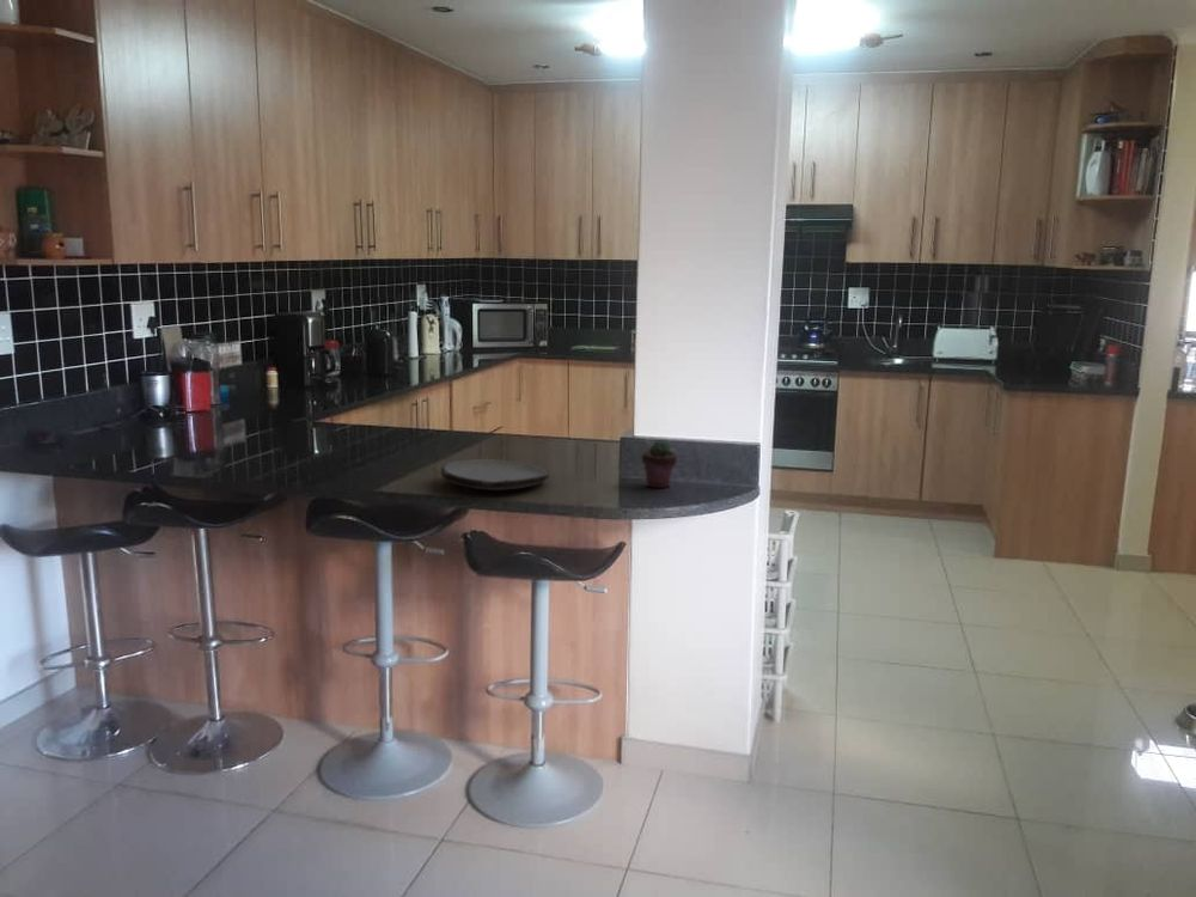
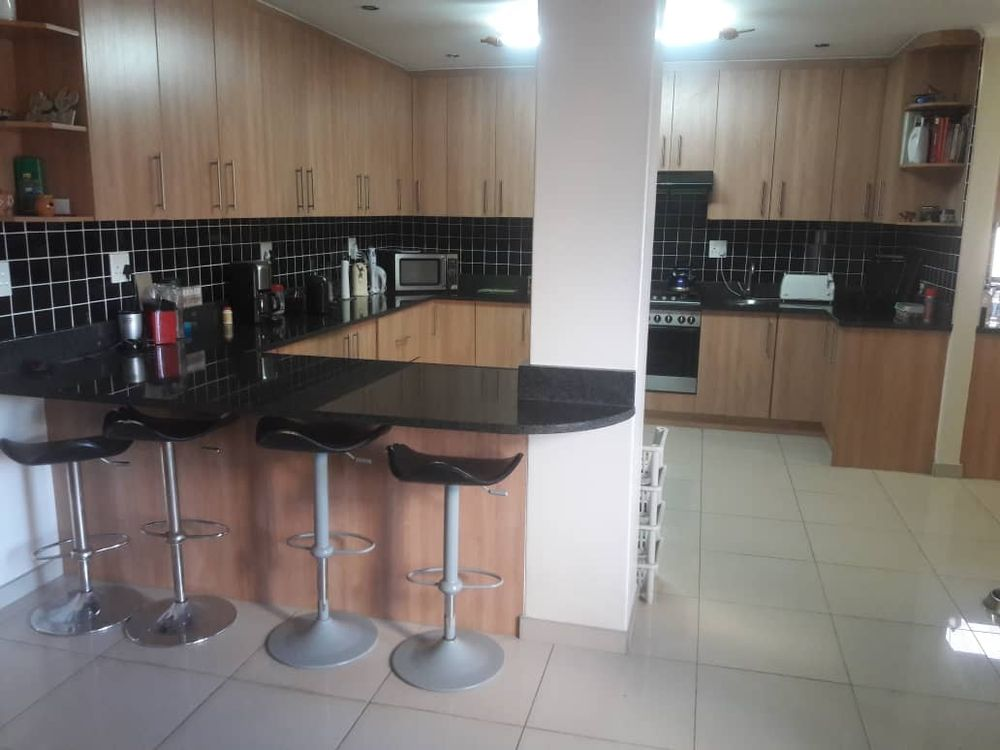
- plate (495, 475)
- potted succulent (659, 462)
